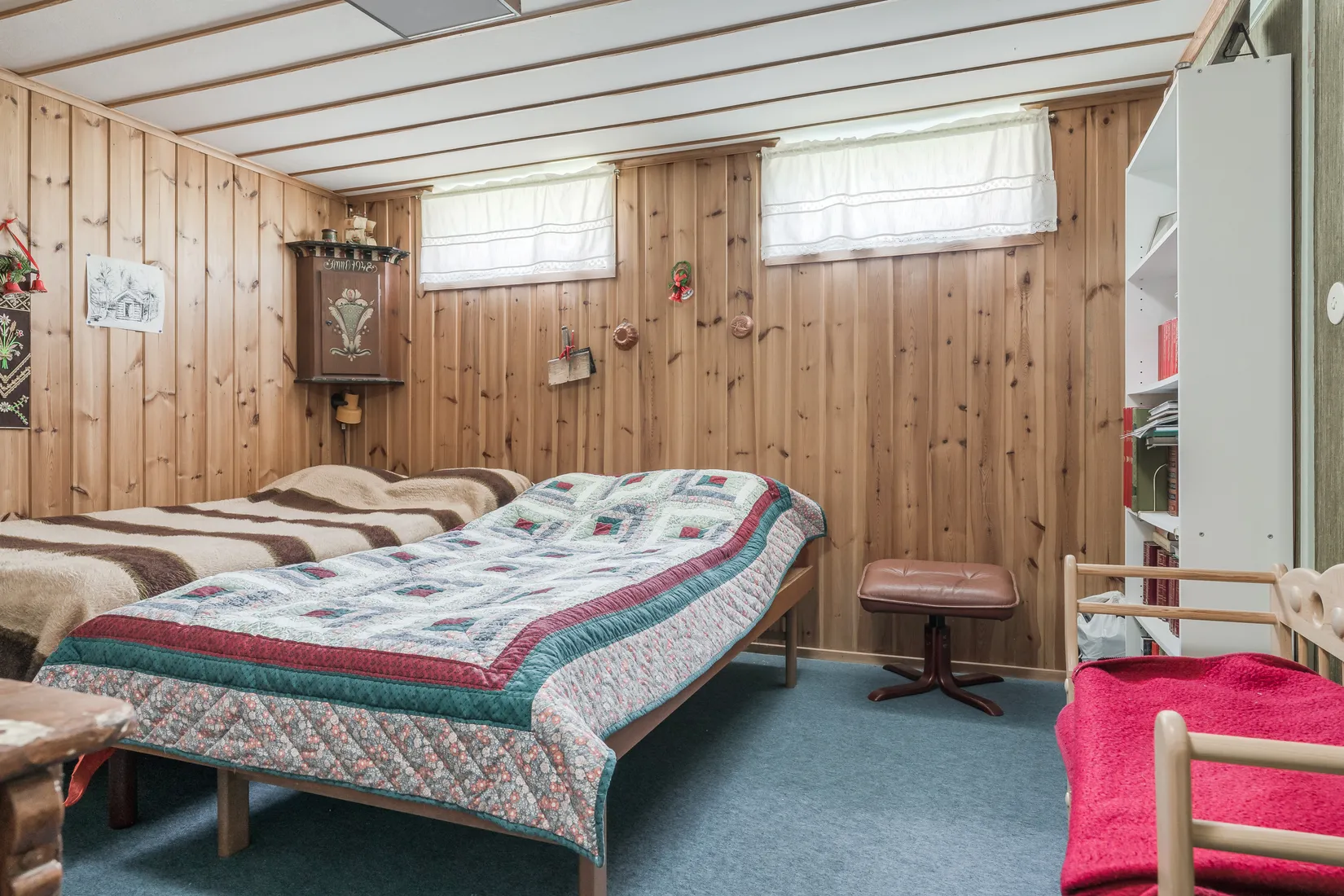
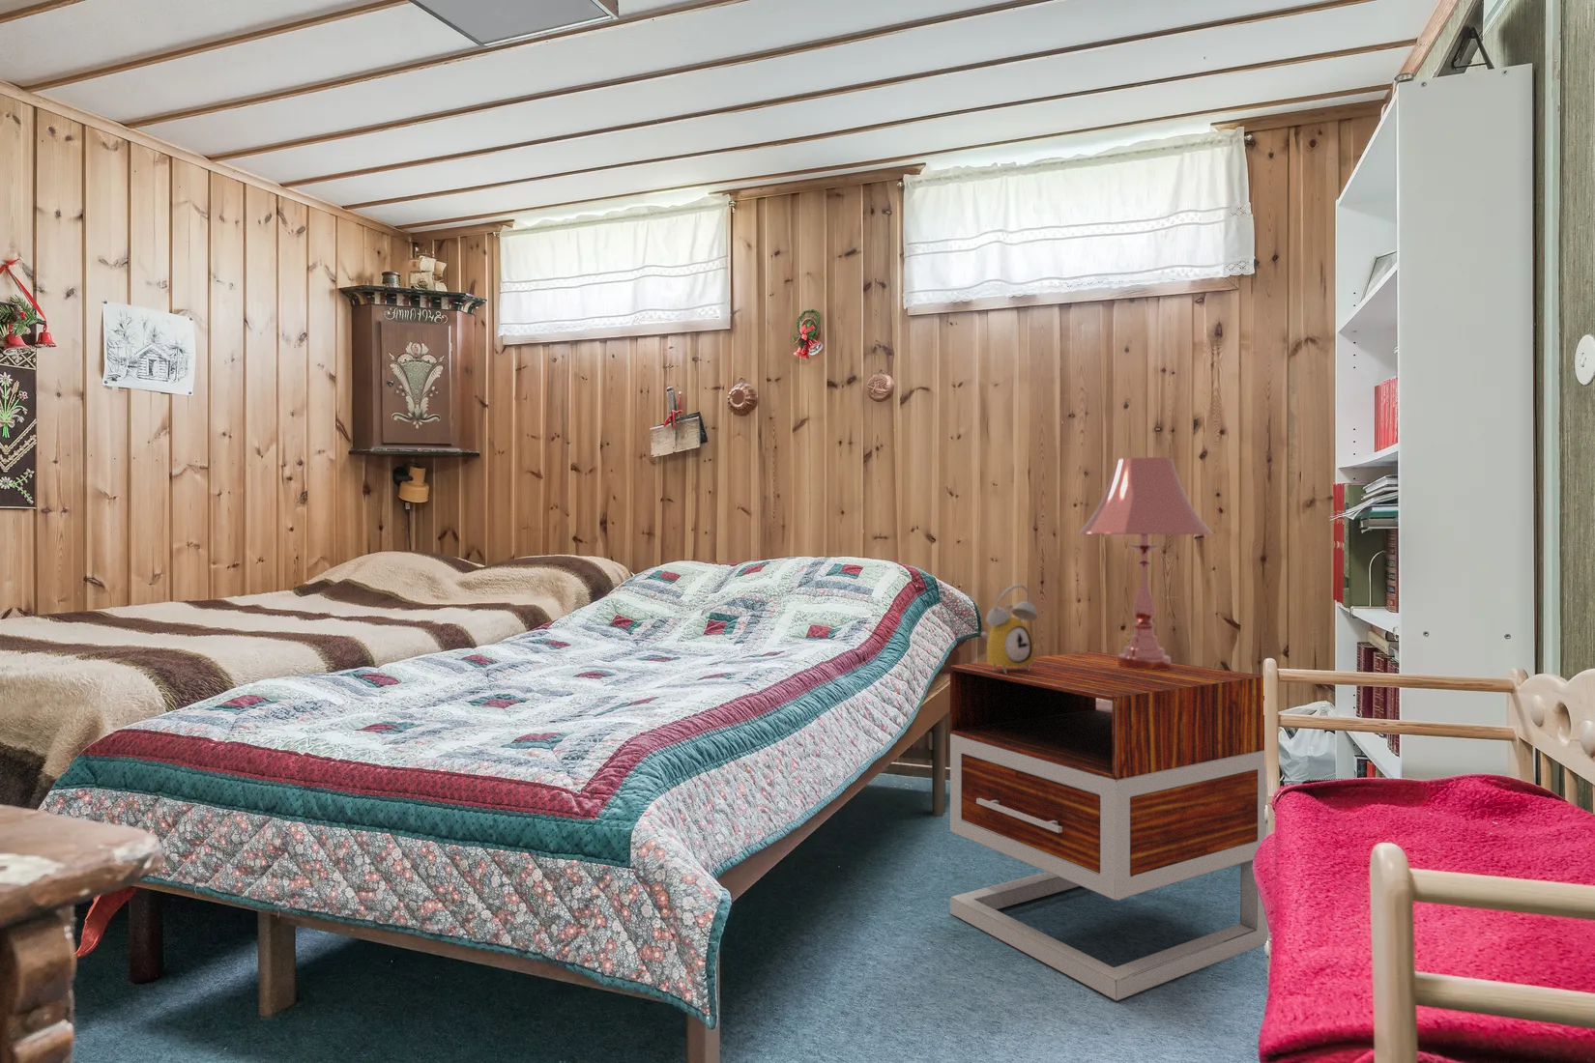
+ alarm clock (1006, 625)
+ nightstand (1098, 800)
+ table lamp (1144, 560)
